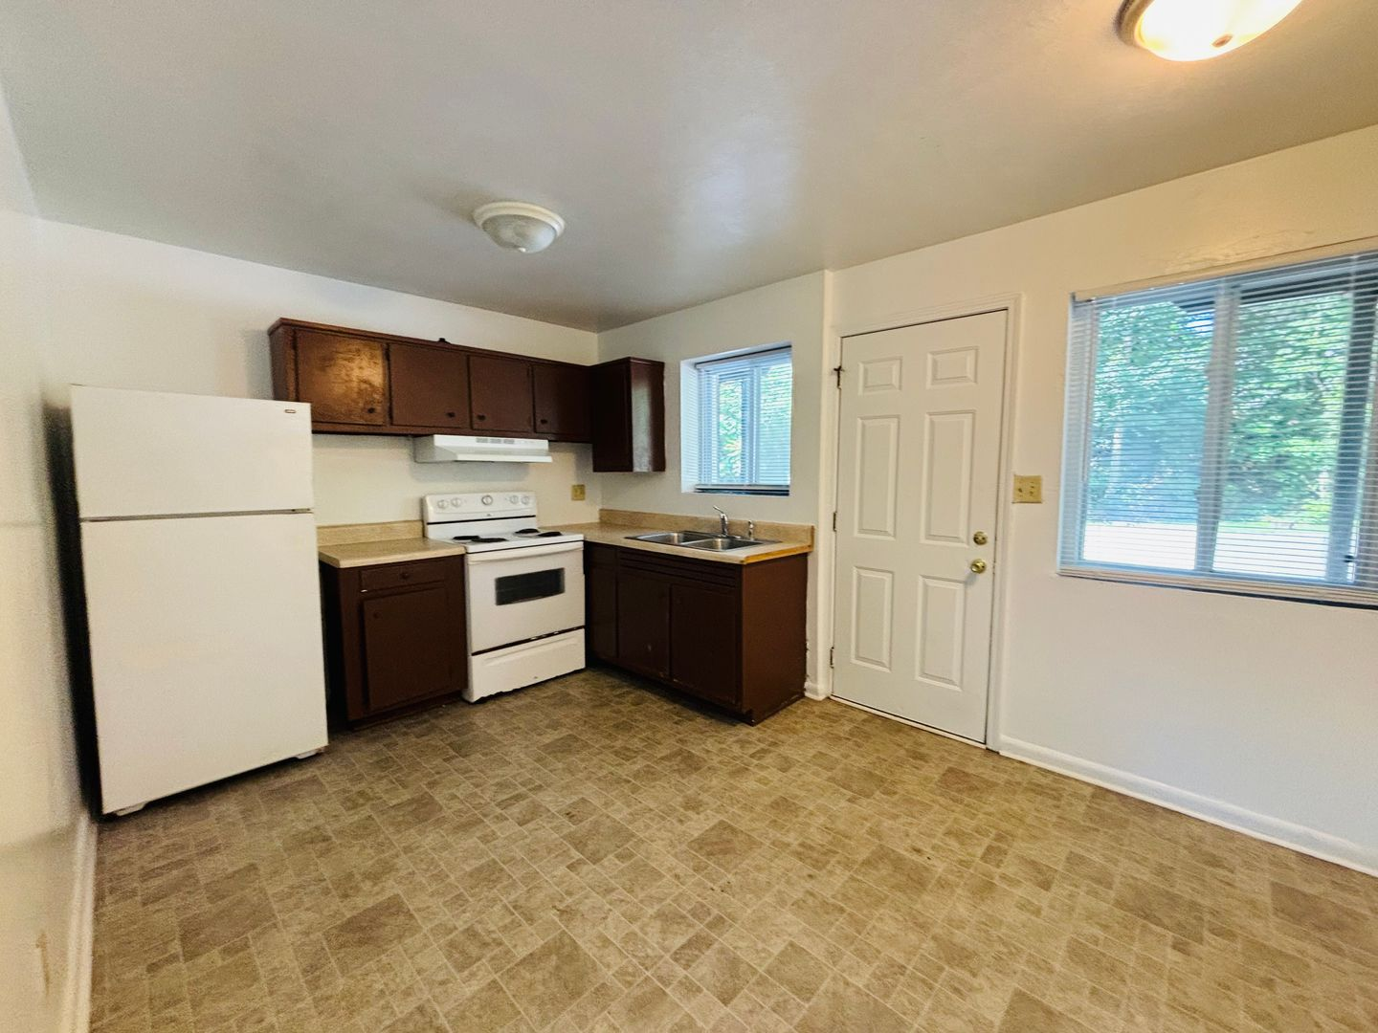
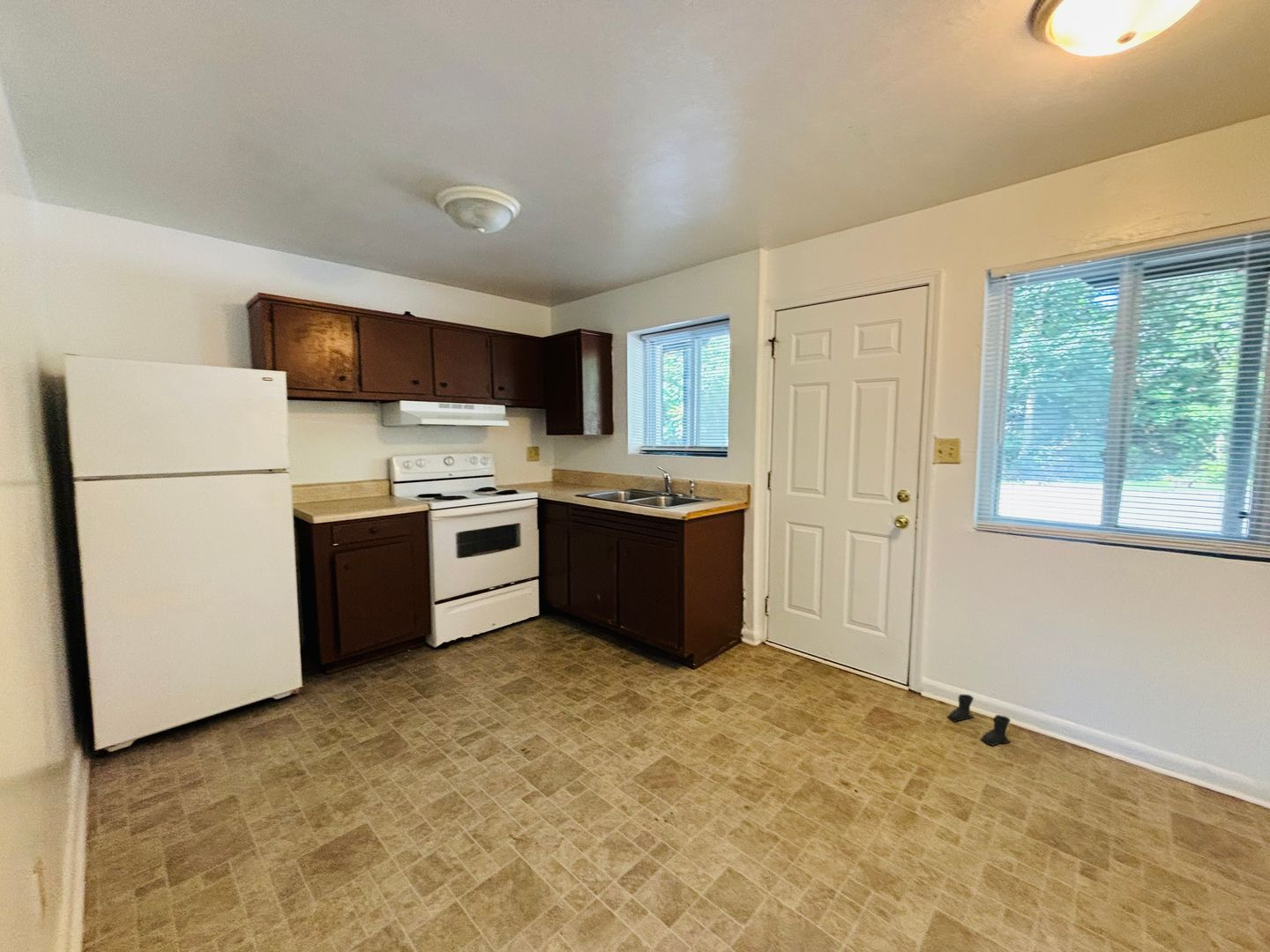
+ boots (973, 717)
